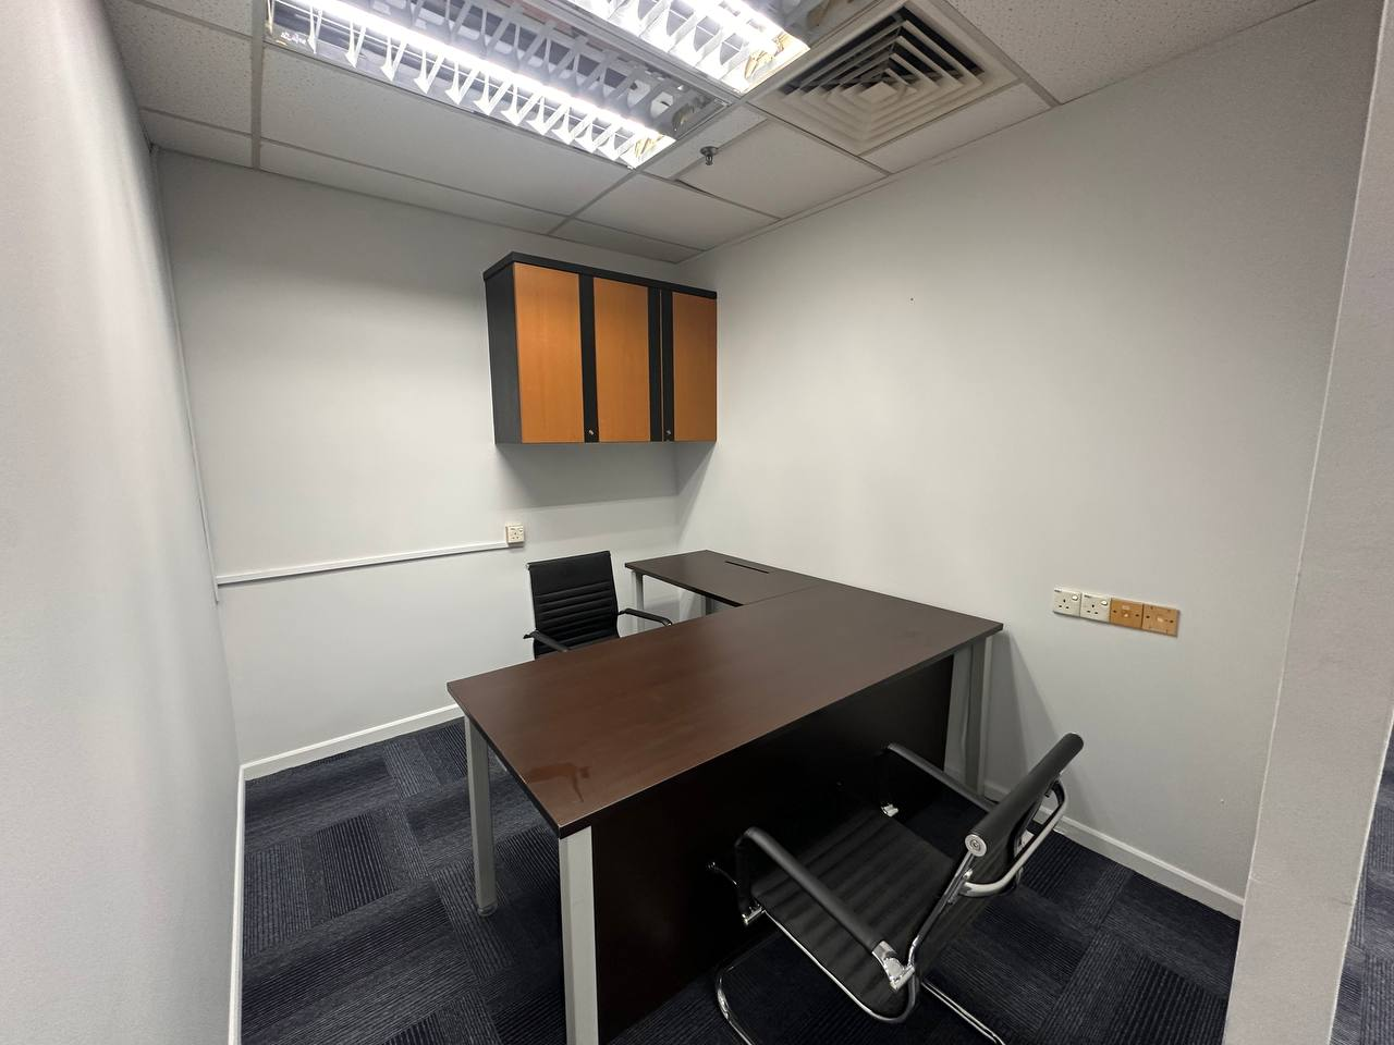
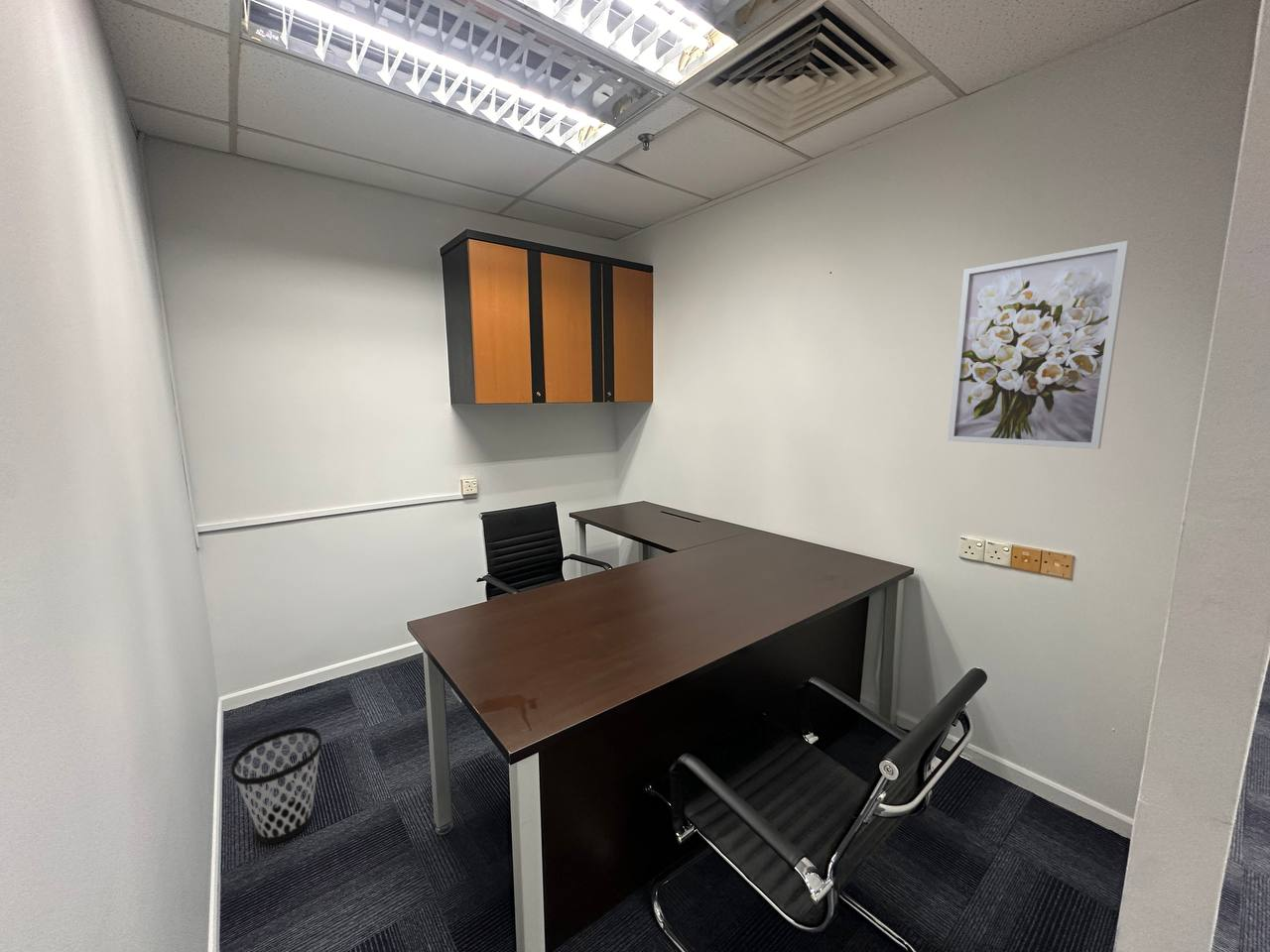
+ wall art (1028, 353)
+ wastebasket (282, 788)
